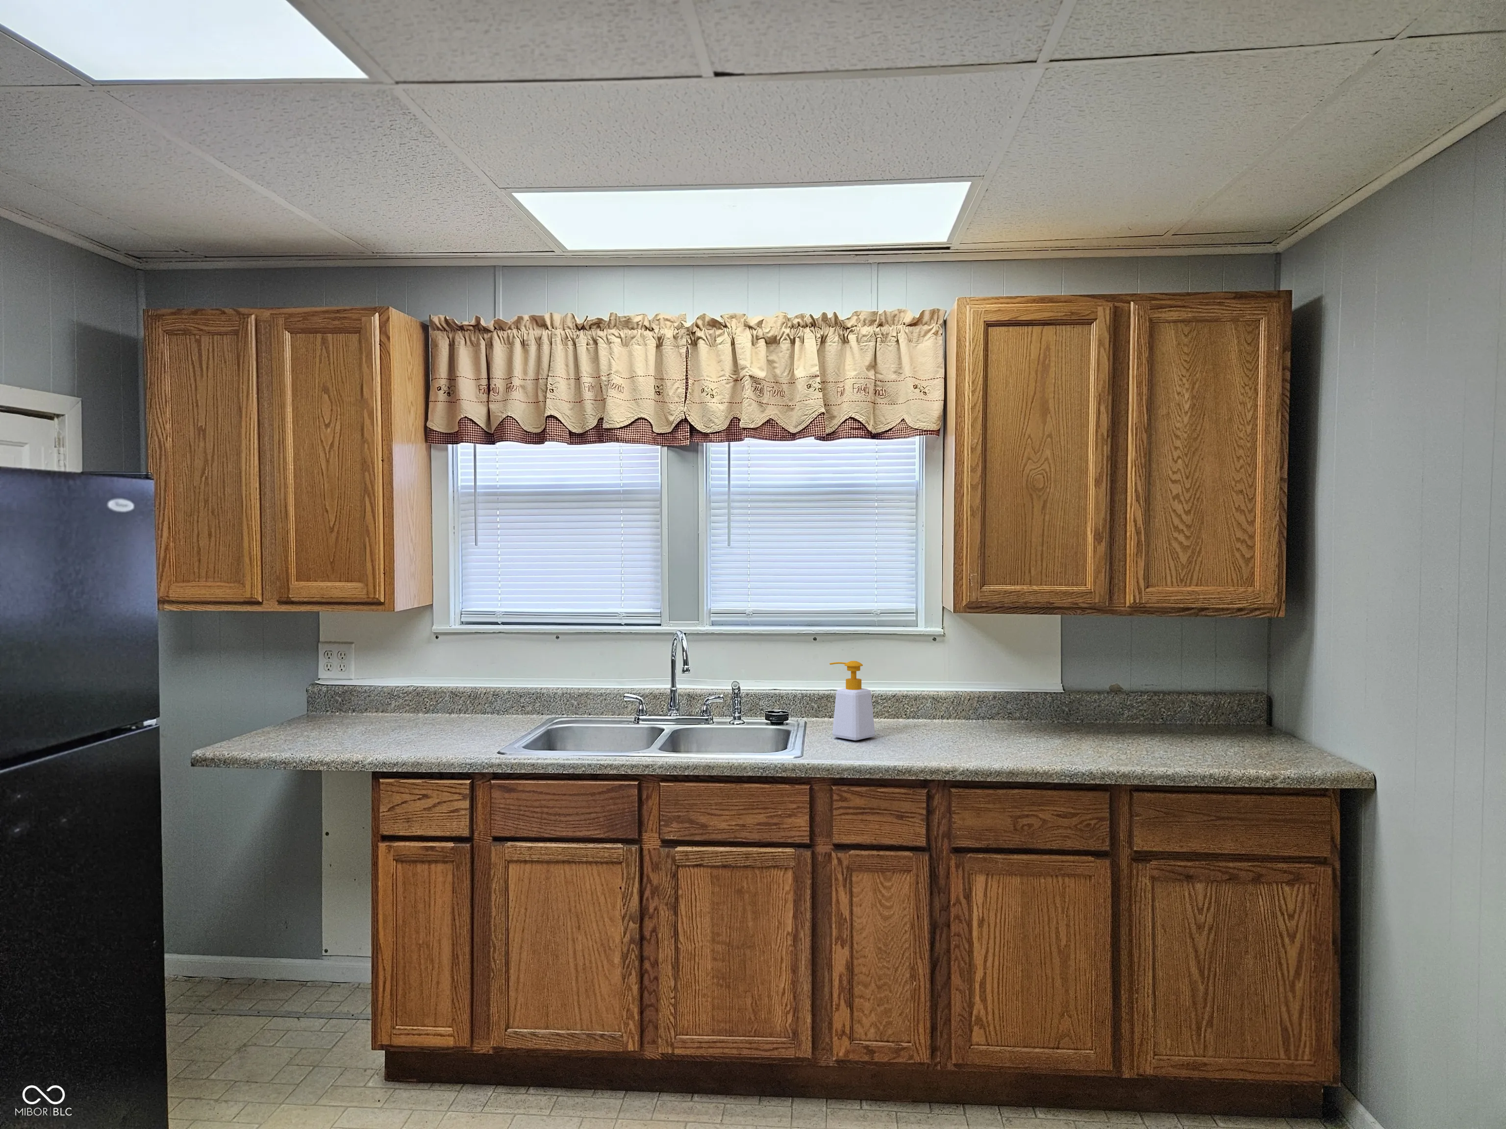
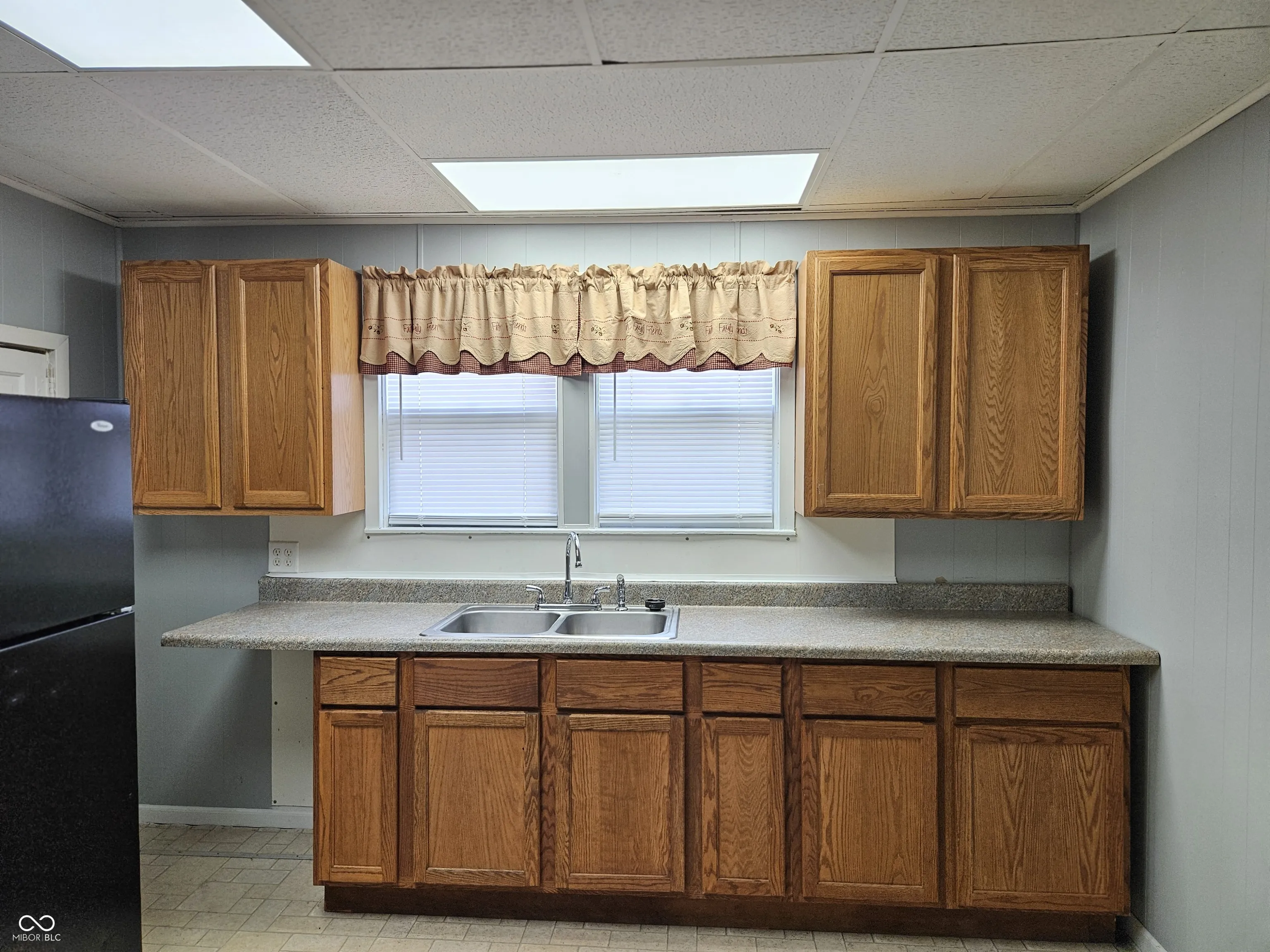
- soap bottle (848, 699)
